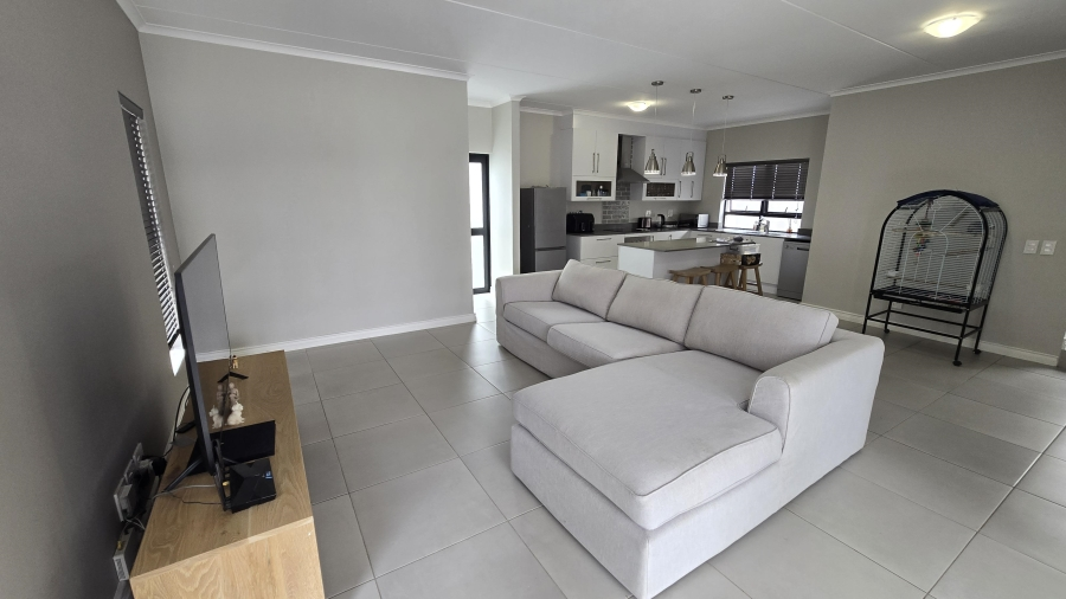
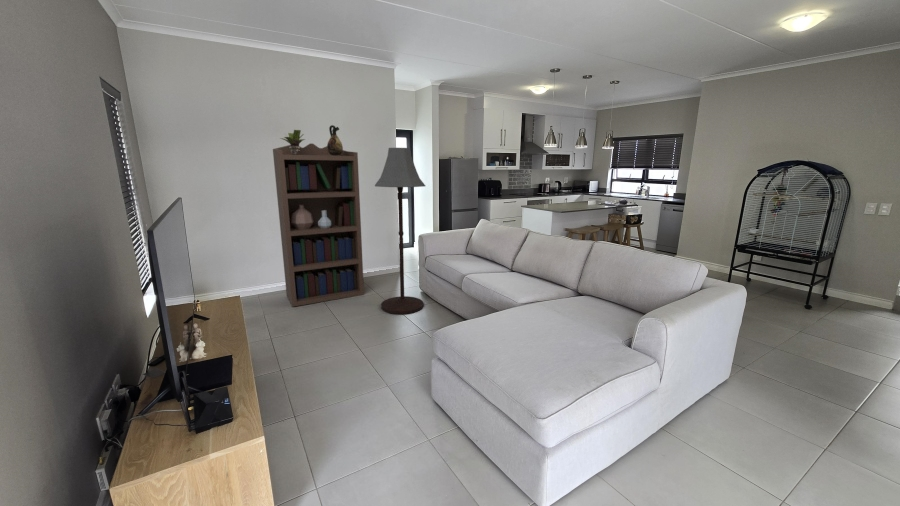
+ bookcase (320, 222)
+ ceramic jug (334, 140)
+ floor lamp (400, 230)
+ potted plant (295, 142)
